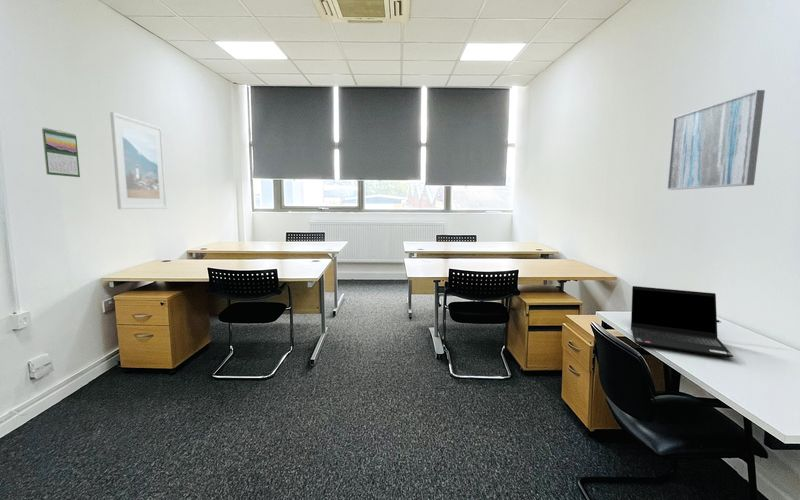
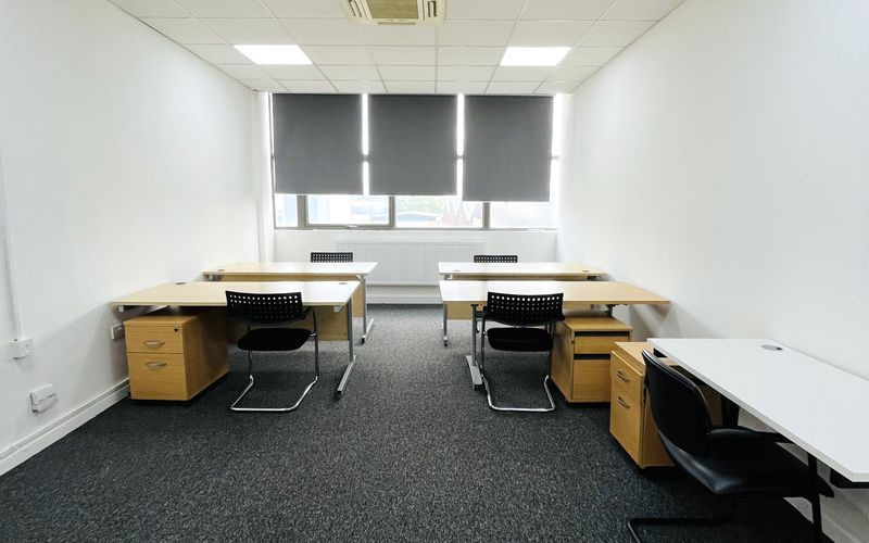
- calendar (61, 153)
- laptop computer (676, 318)
- wall art (708, 147)
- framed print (141, 165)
